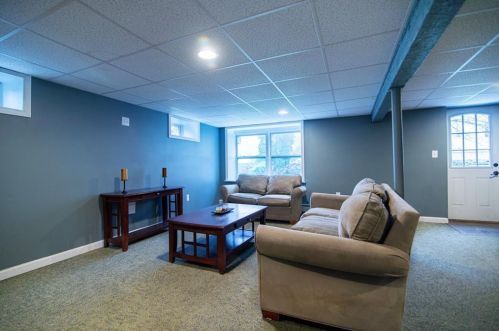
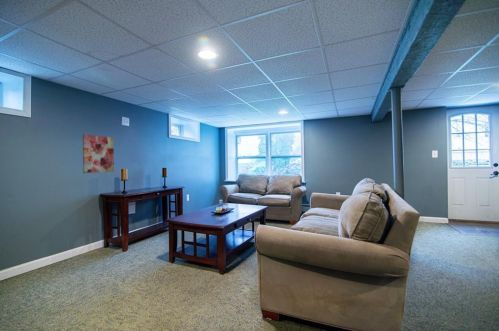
+ wall art (99, 154)
